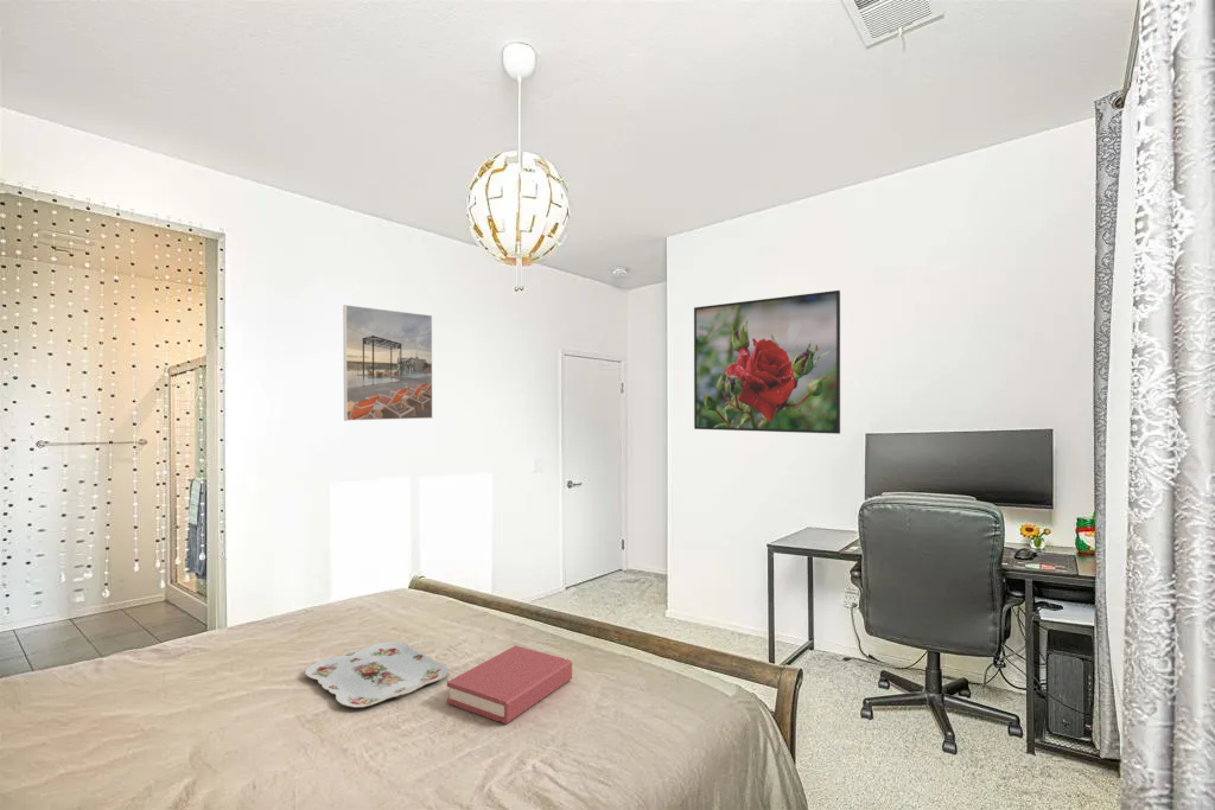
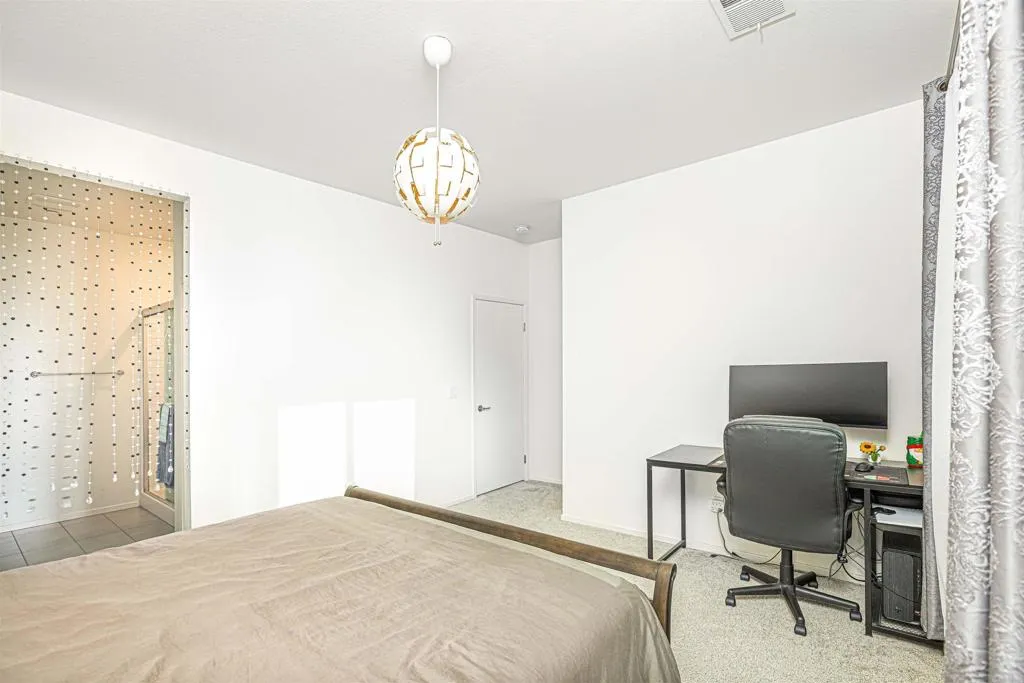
- serving tray (376, 671)
- hardback book (511, 681)
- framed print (761, 365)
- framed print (390, 364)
